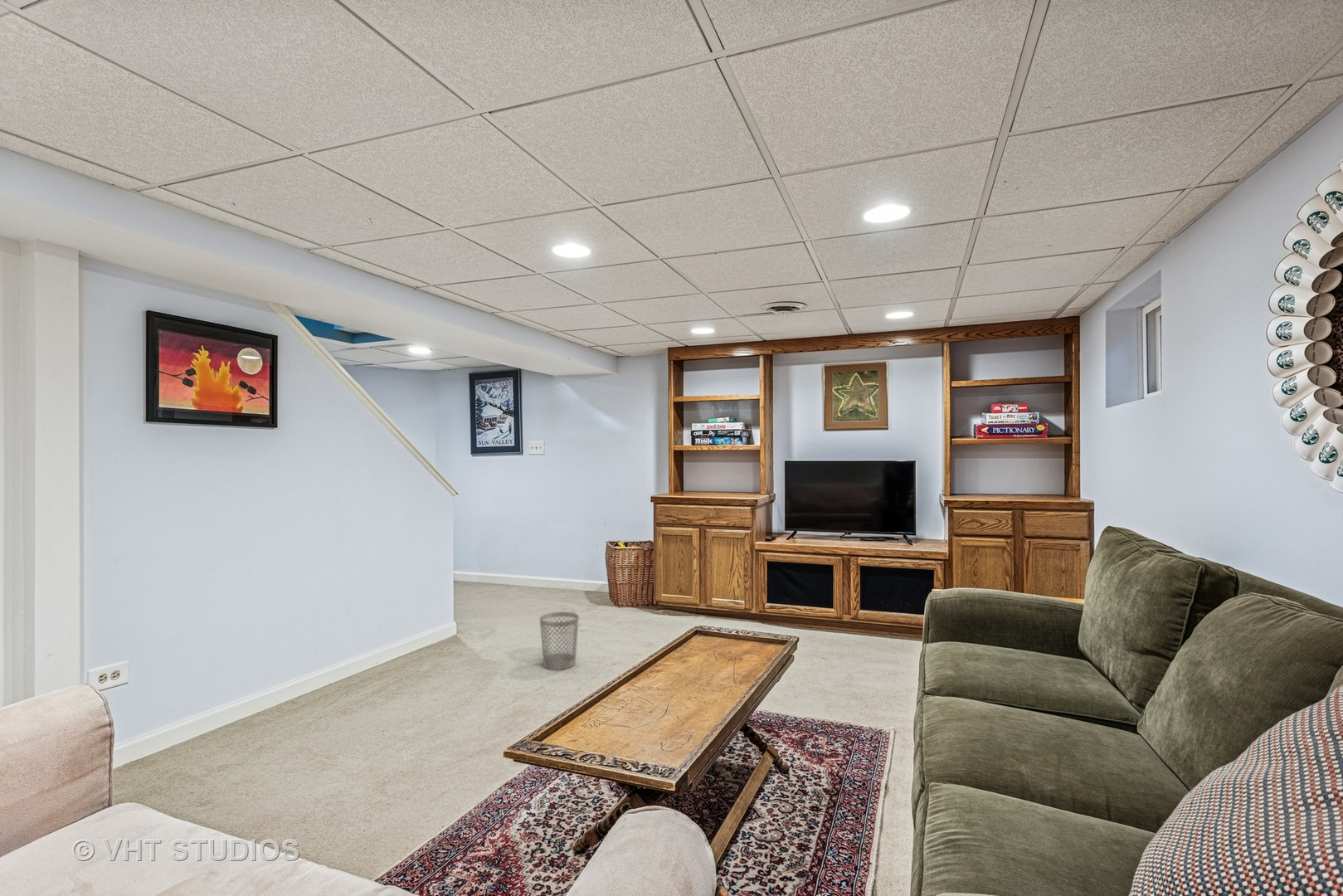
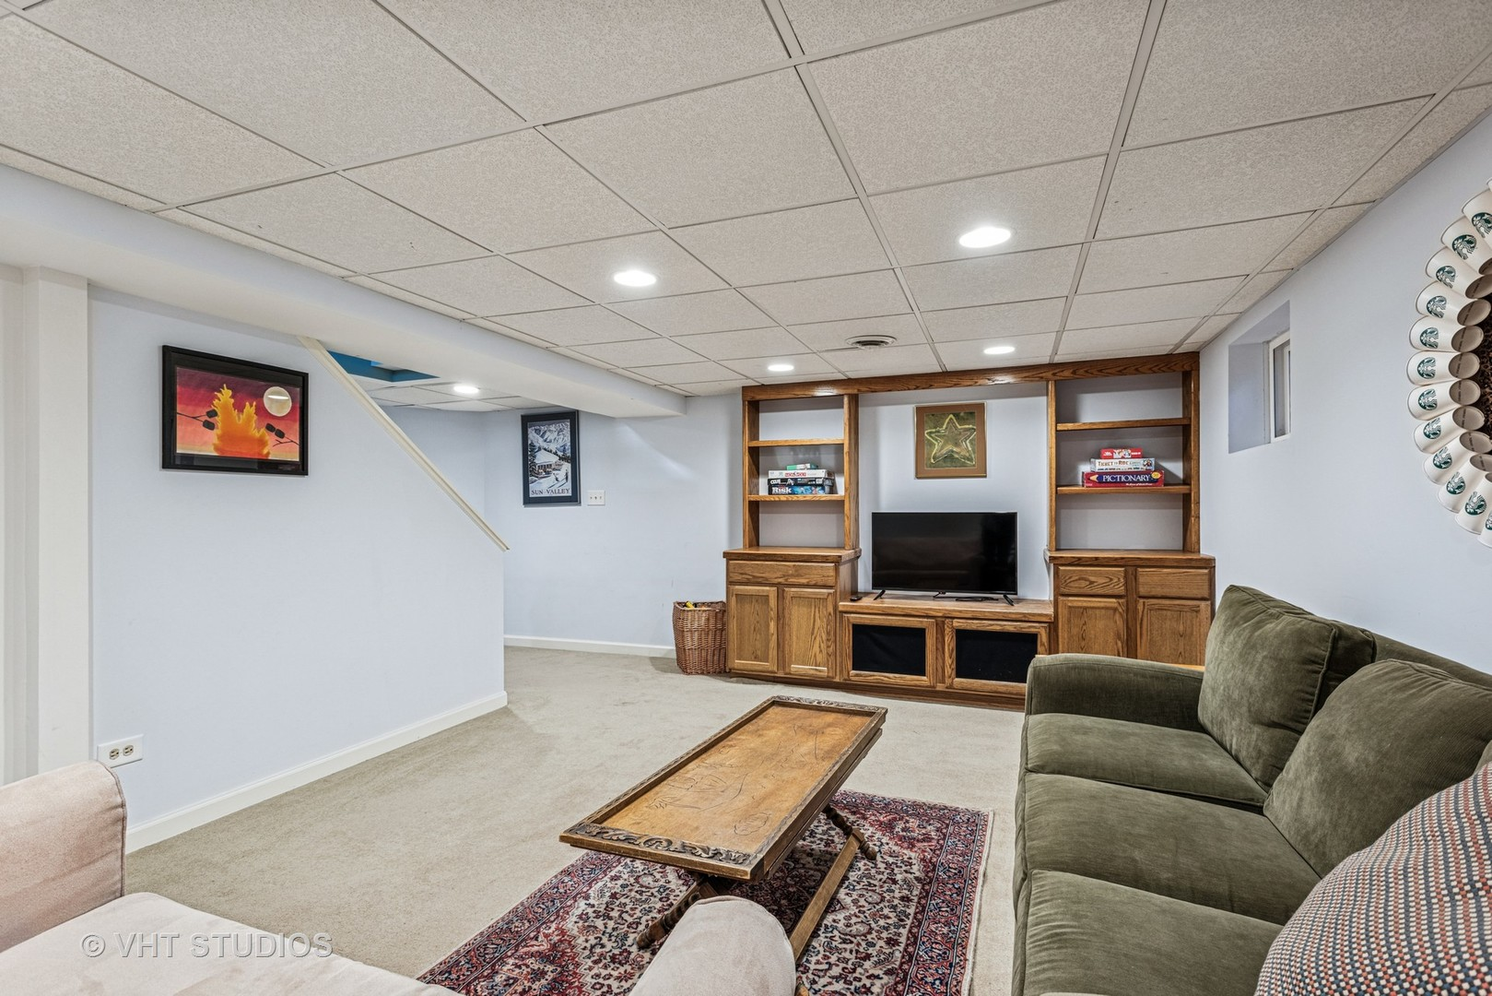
- wastebasket (560, 640)
